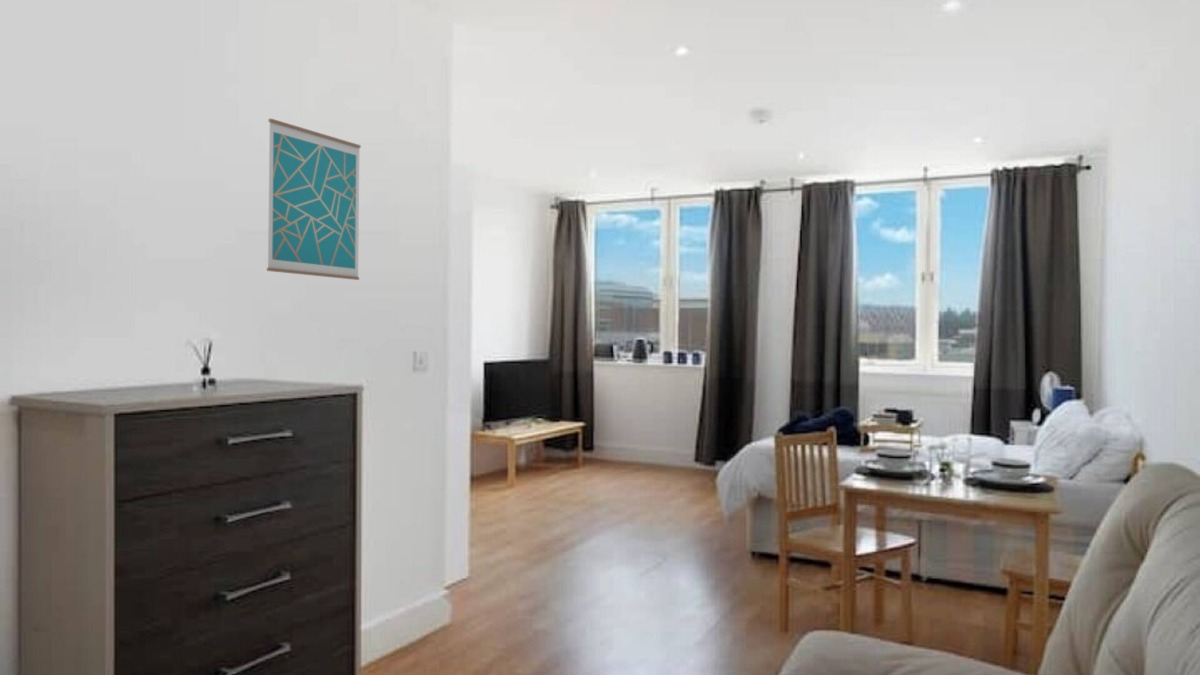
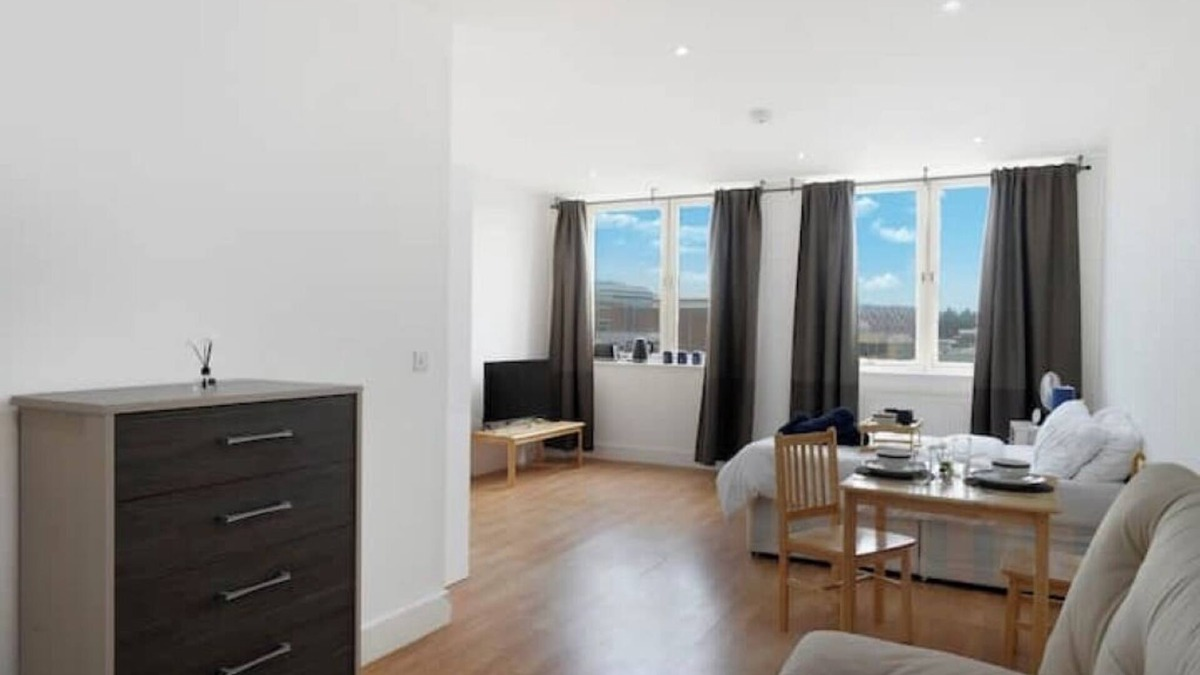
- wall art (316, 204)
